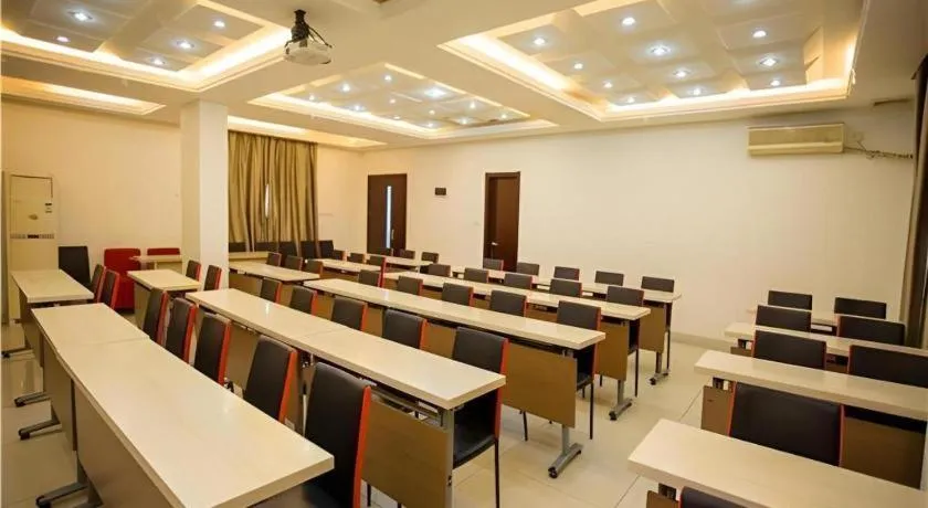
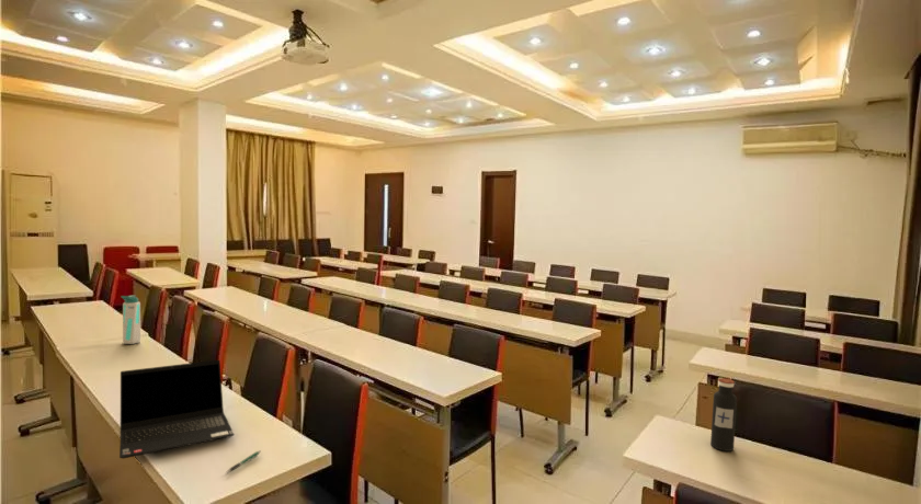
+ pen (243, 461)
+ water bottle (724, 413)
+ laptop computer (175, 403)
+ water bottle (130, 319)
